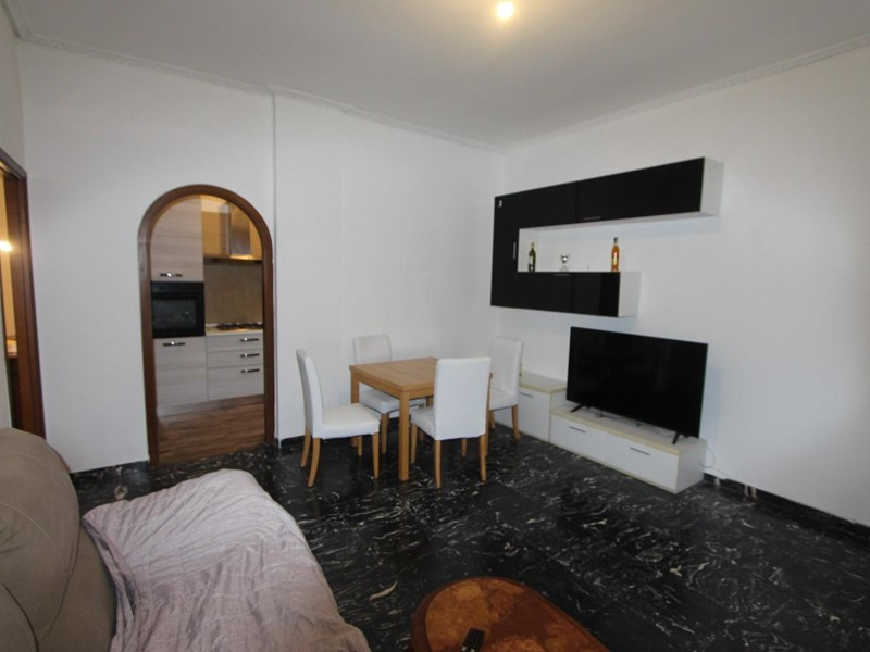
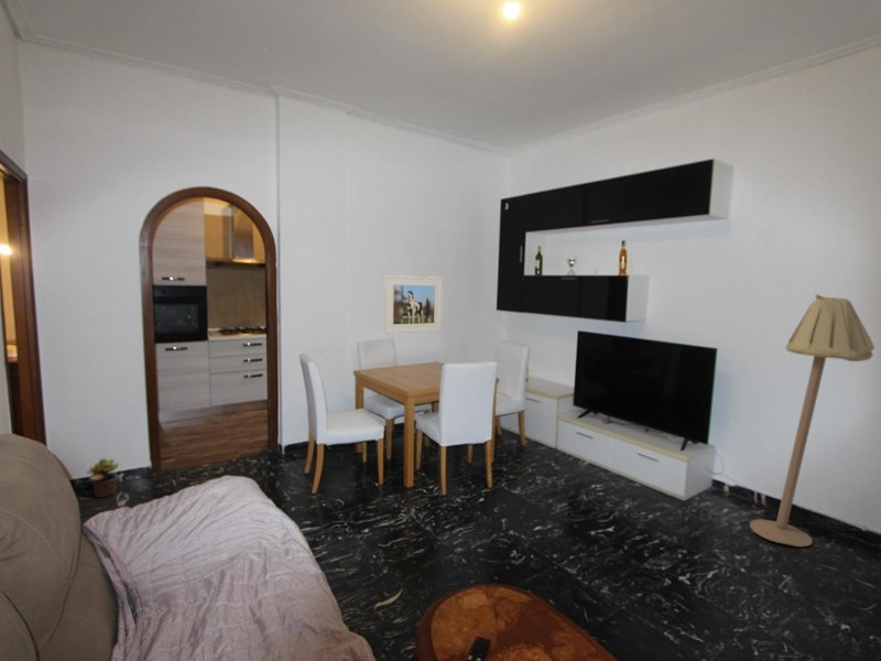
+ floor lamp (809, 420)
+ potted plant (102, 476)
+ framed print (414, 304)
